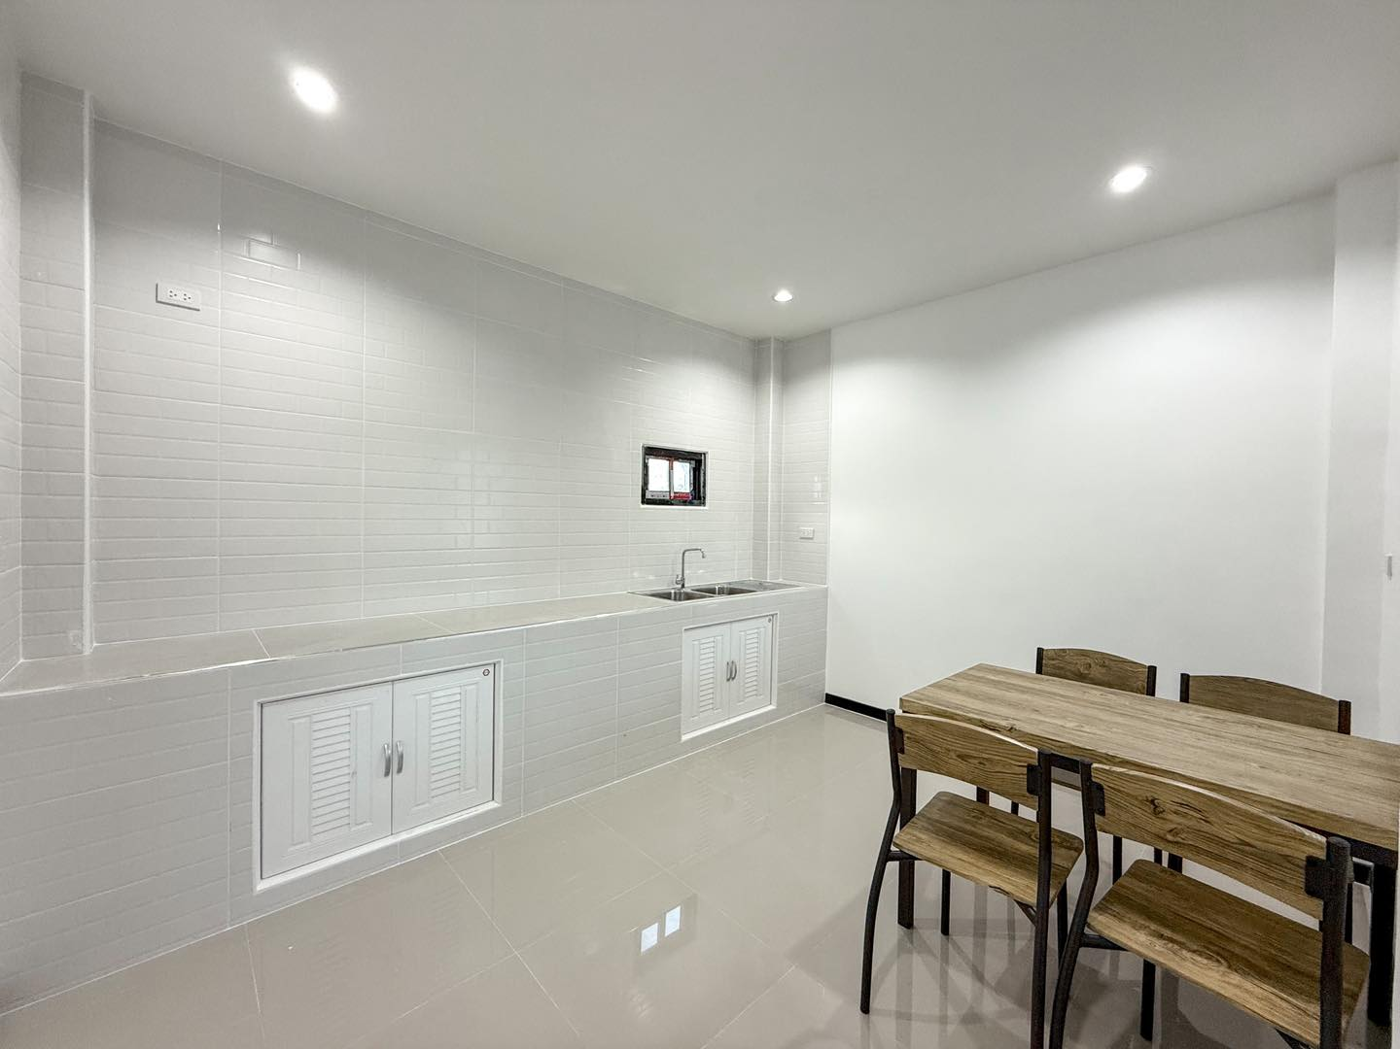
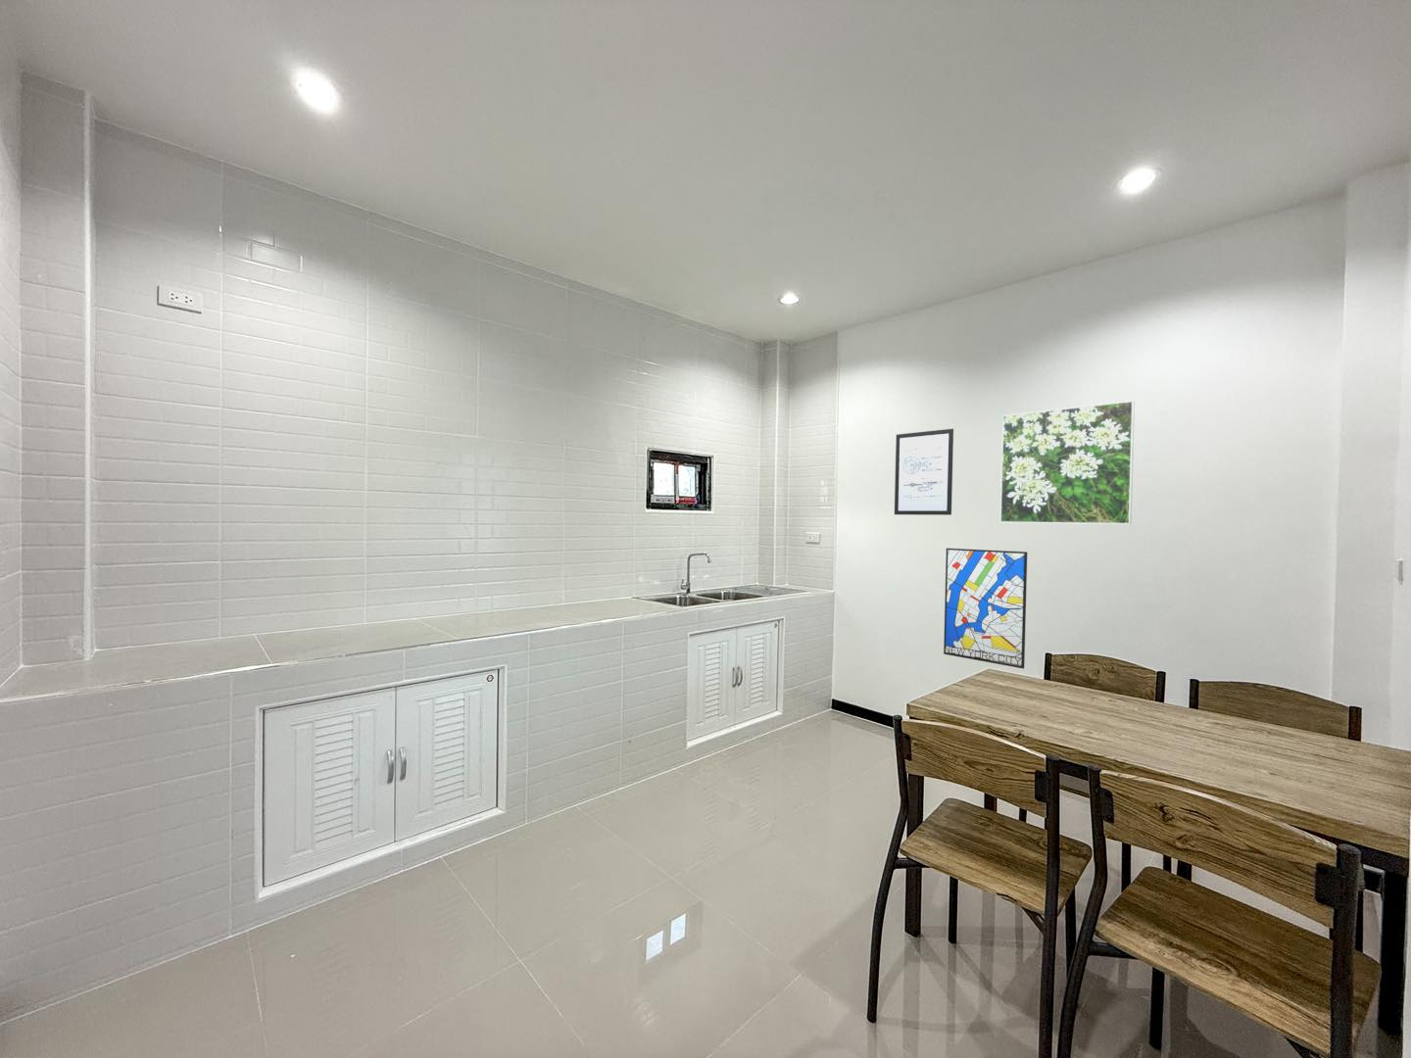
+ wall art (983, 606)
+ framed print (1062, 466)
+ wall art (922, 473)
